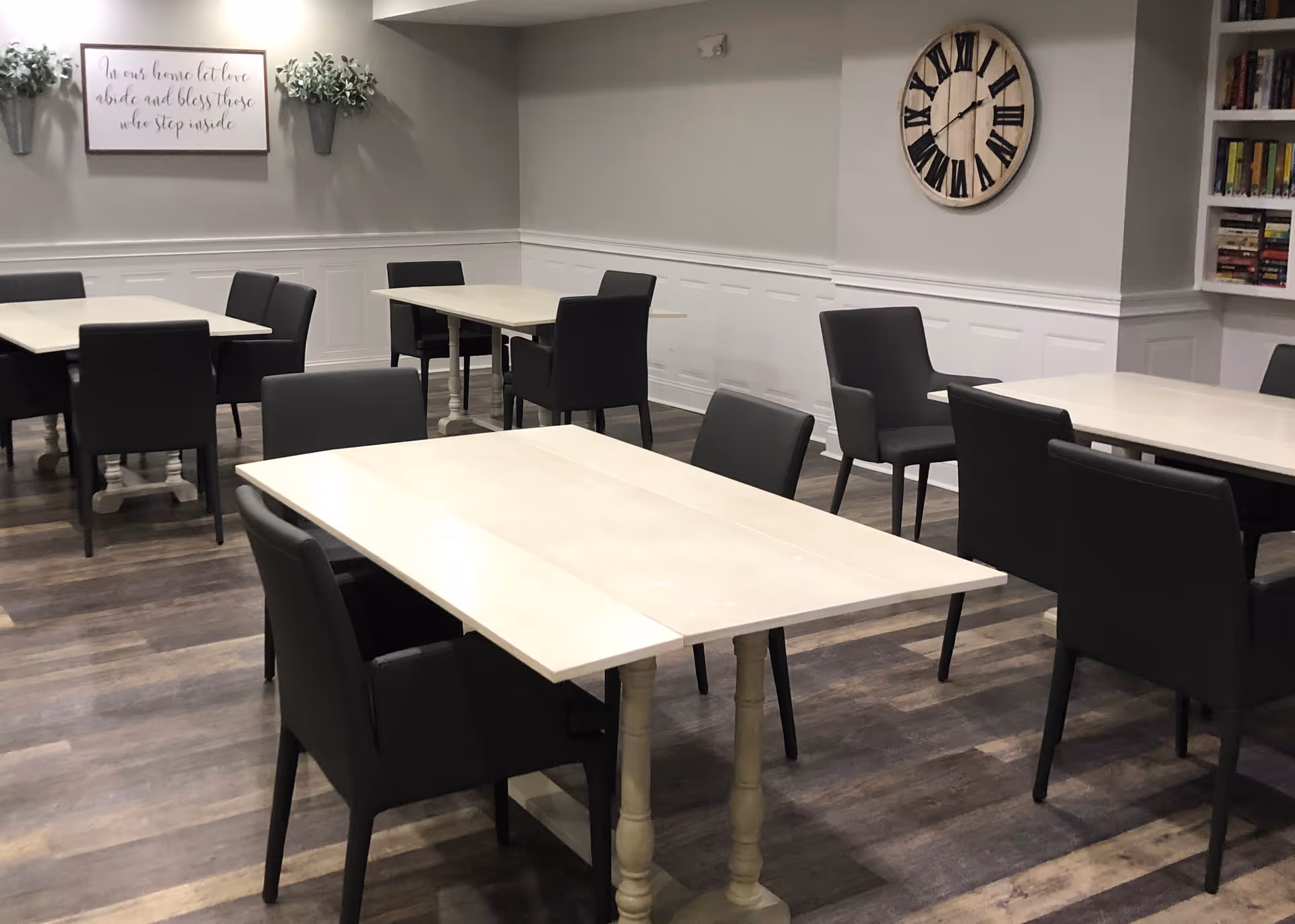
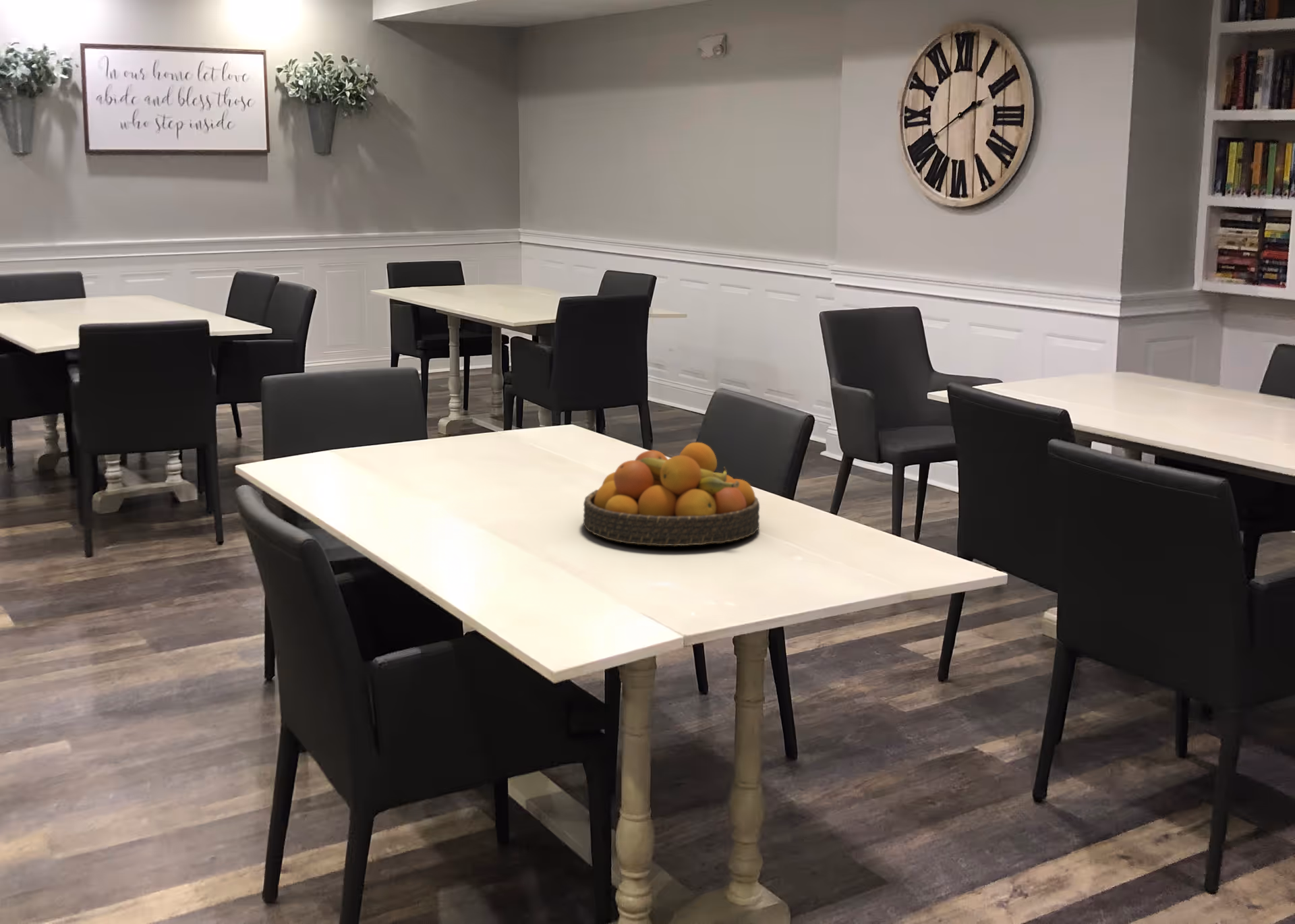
+ fruit bowl (672, 488)
